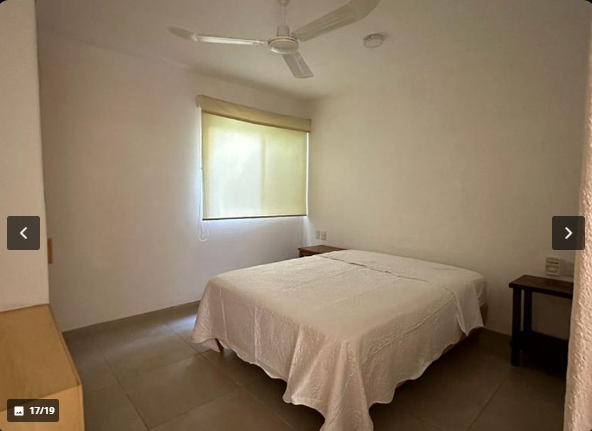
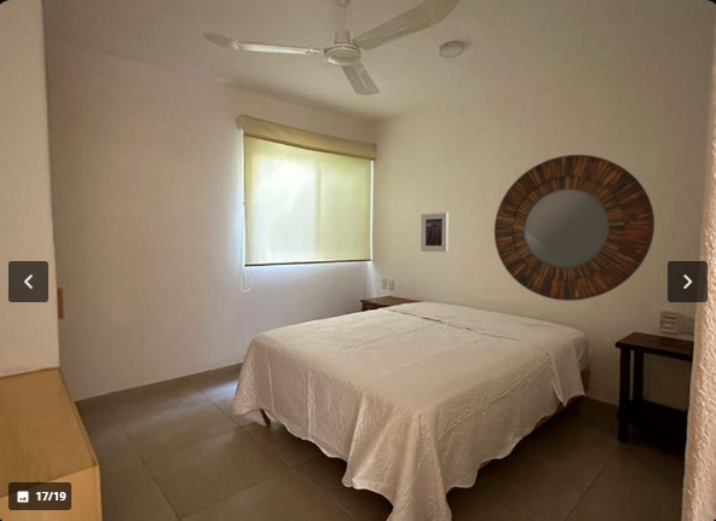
+ home mirror (562, 228)
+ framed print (433, 232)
